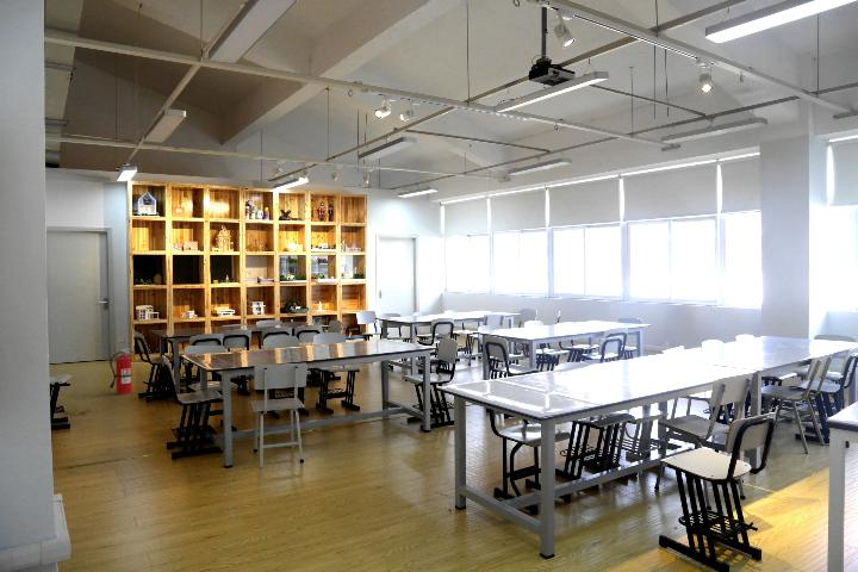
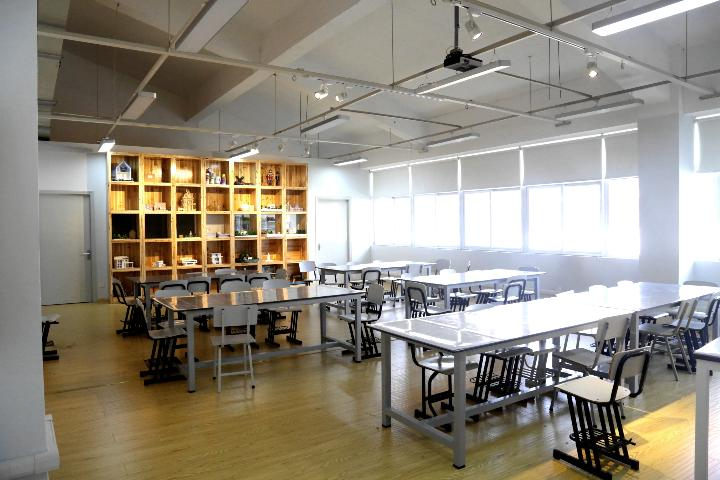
- fire extinguisher (120, 371)
